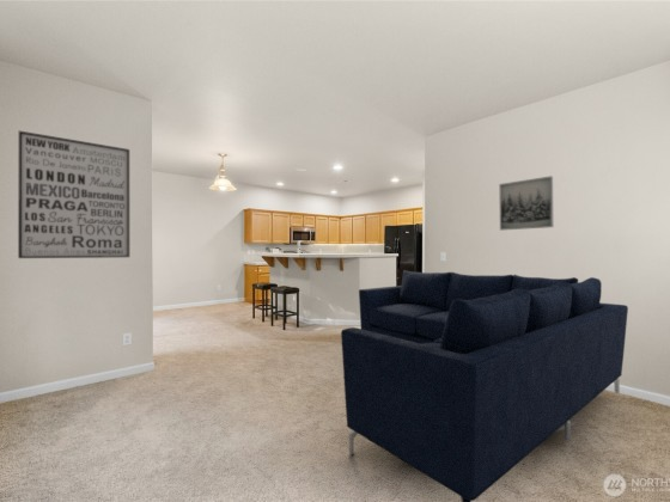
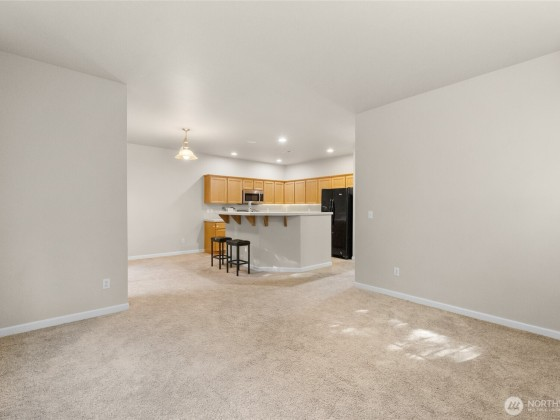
- sofa (419, 331)
- wall art (524, 204)
- wall art (78, 198)
